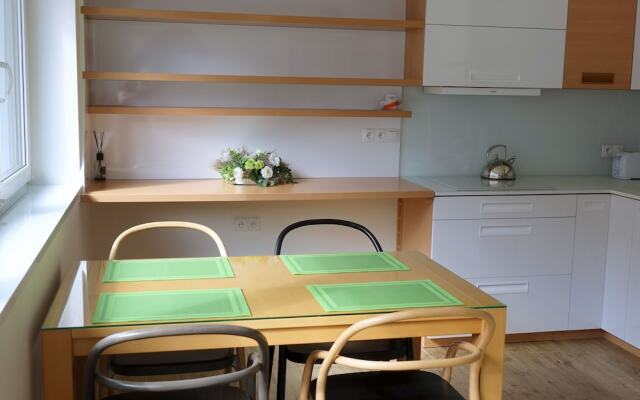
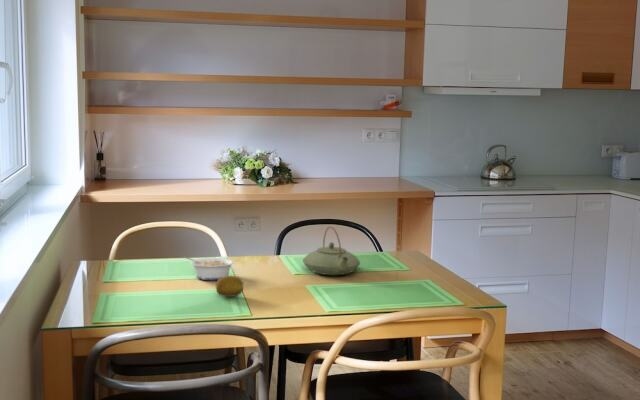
+ legume (210, 268)
+ fruit (229, 286)
+ teapot (333, 250)
